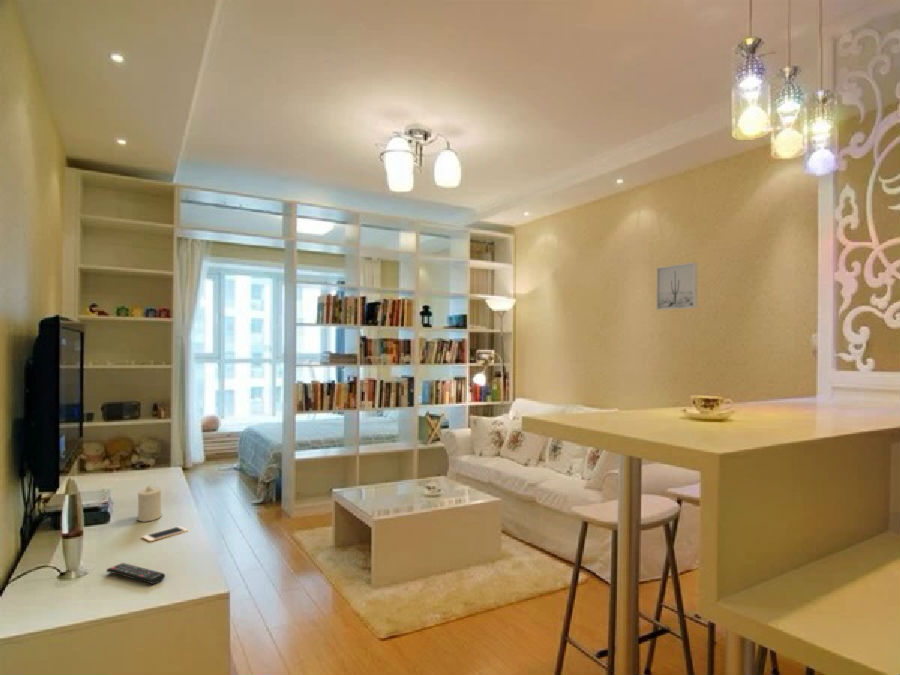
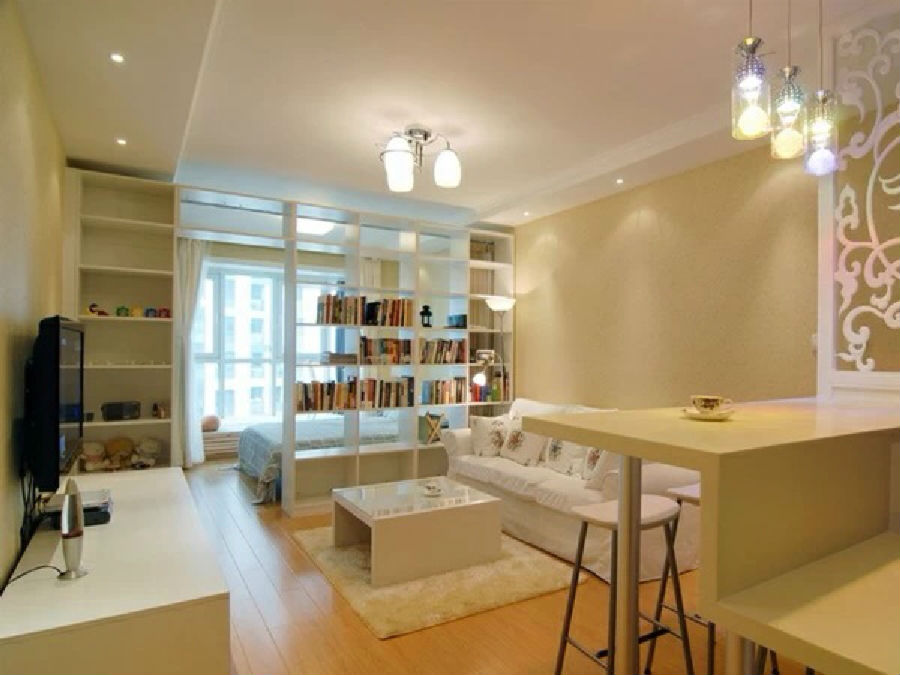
- cell phone (165, 533)
- remote control (135, 573)
- wall art (676, 287)
- candle (149, 501)
